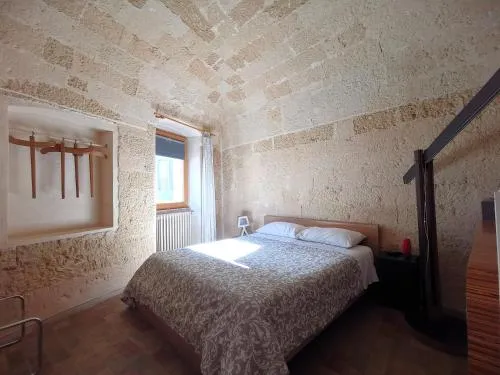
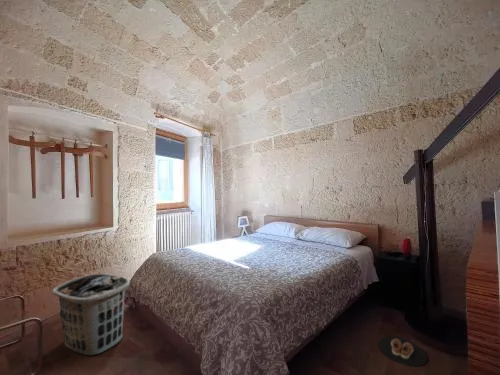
+ clothes hamper (92, 307)
+ slippers (401, 347)
